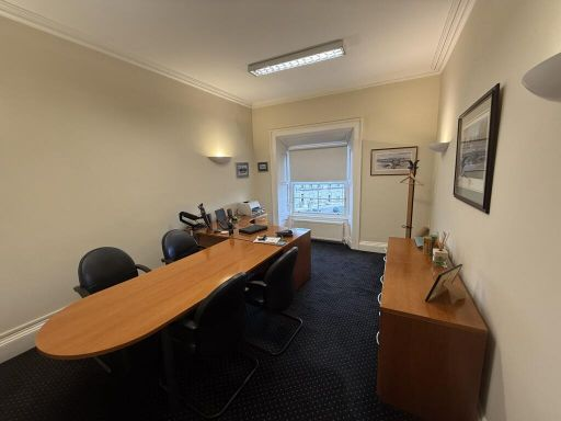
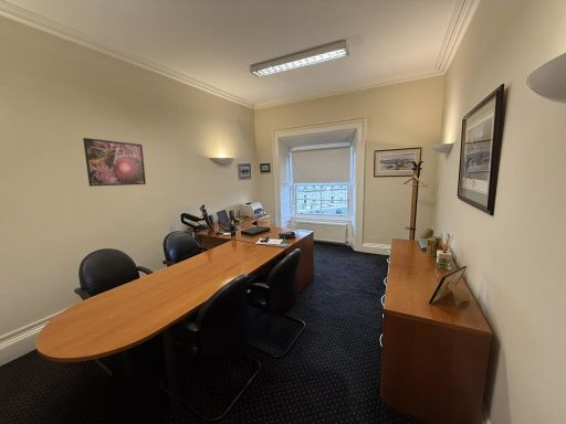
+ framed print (117, 163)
